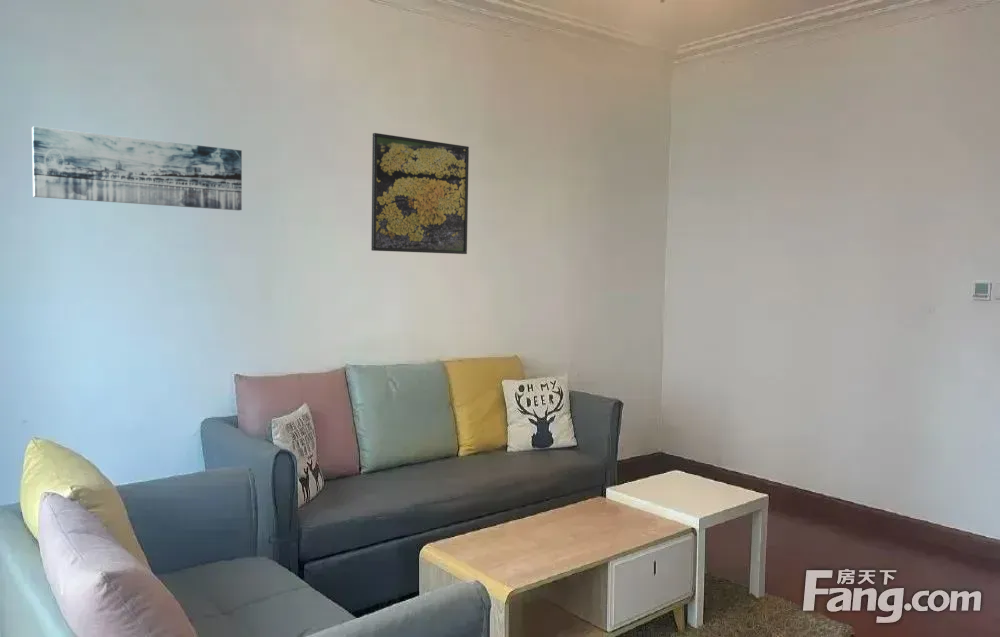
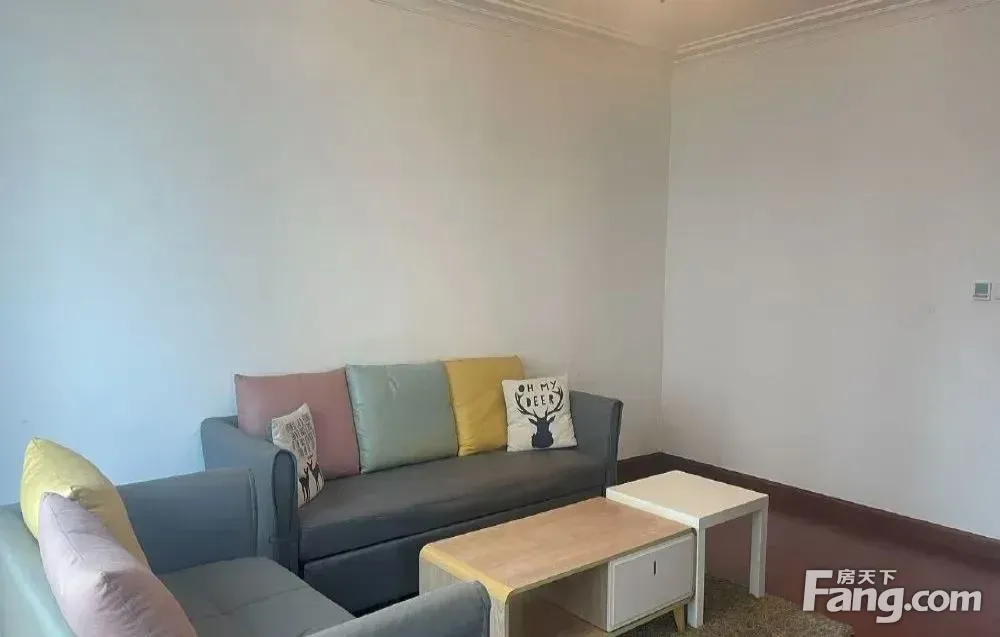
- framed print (422, 196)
- wall art (144, 171)
